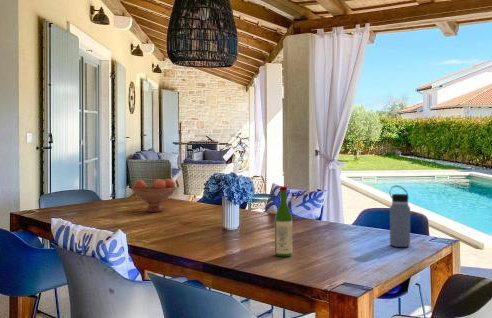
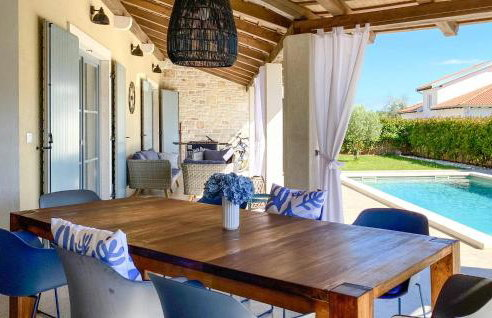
- fruit bowl (154, 194)
- water bottle (399, 215)
- wine bottle (283, 220)
